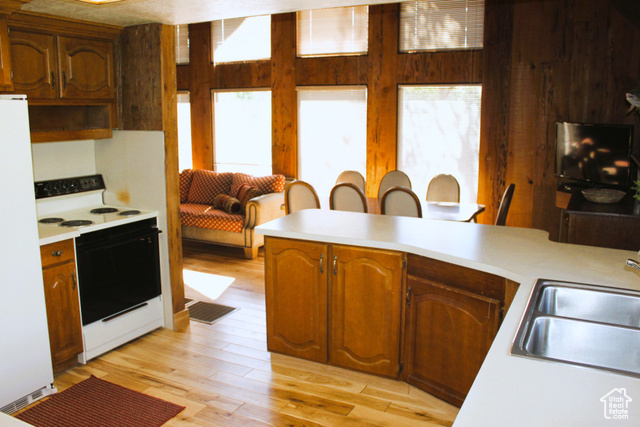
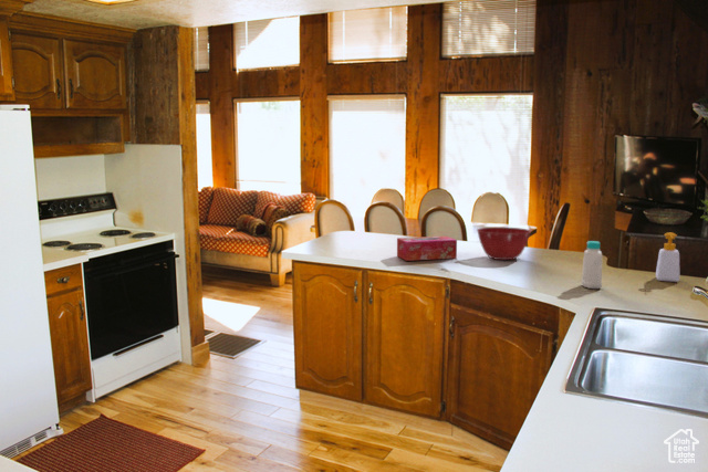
+ bottle (592, 264)
+ mixing bowl (502, 243)
+ tissue box (426, 248)
+ soap bottle (669, 256)
